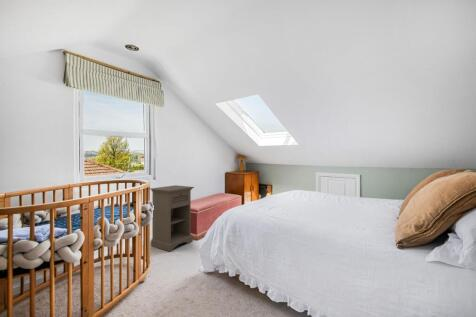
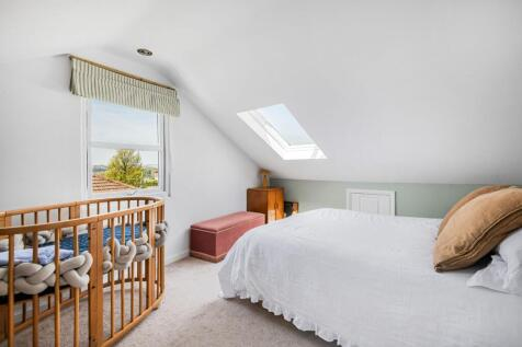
- nightstand (172, 215)
